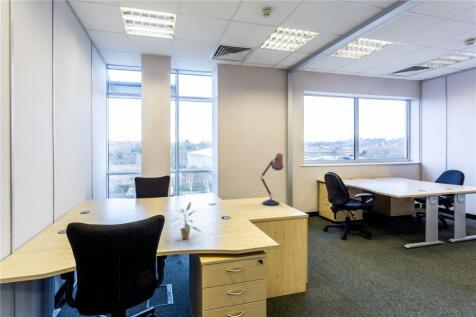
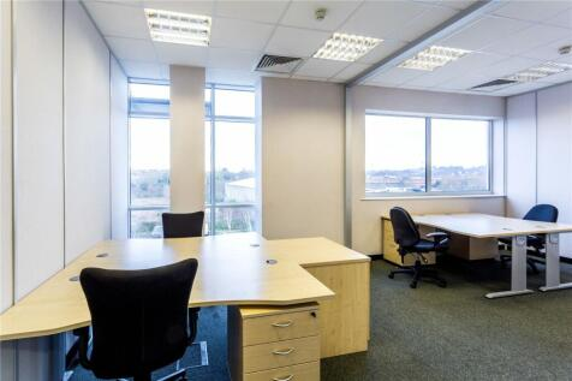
- potted plant (188, 220)
- desk lamp (264, 174)
